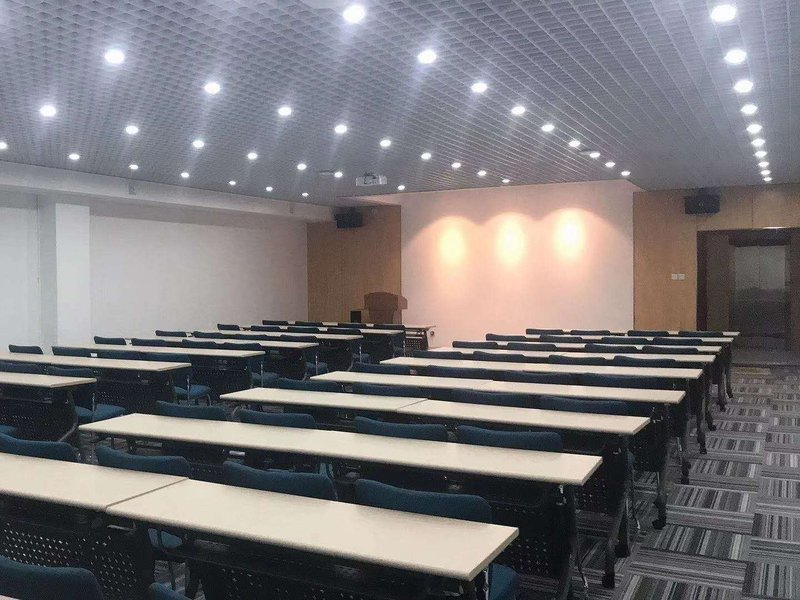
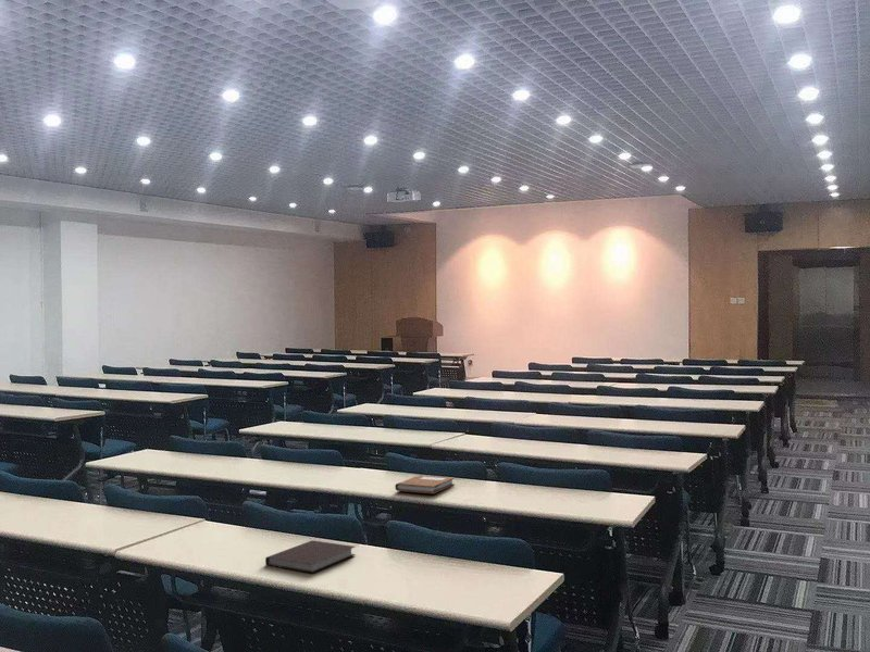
+ notebook (311, 555)
+ notebook (425, 484)
